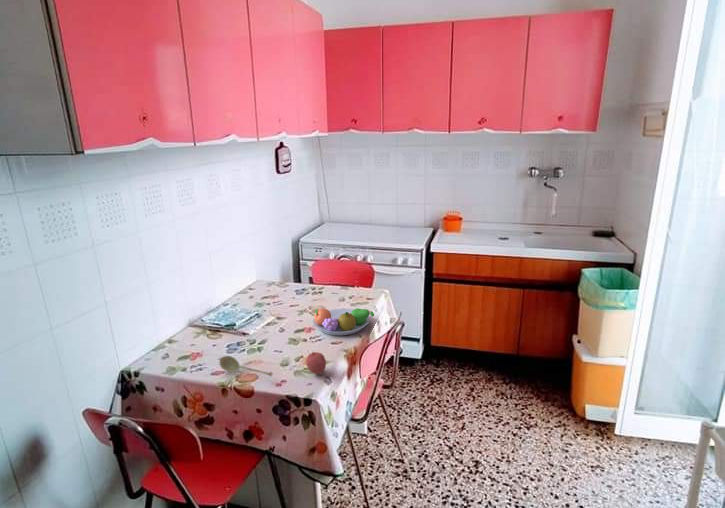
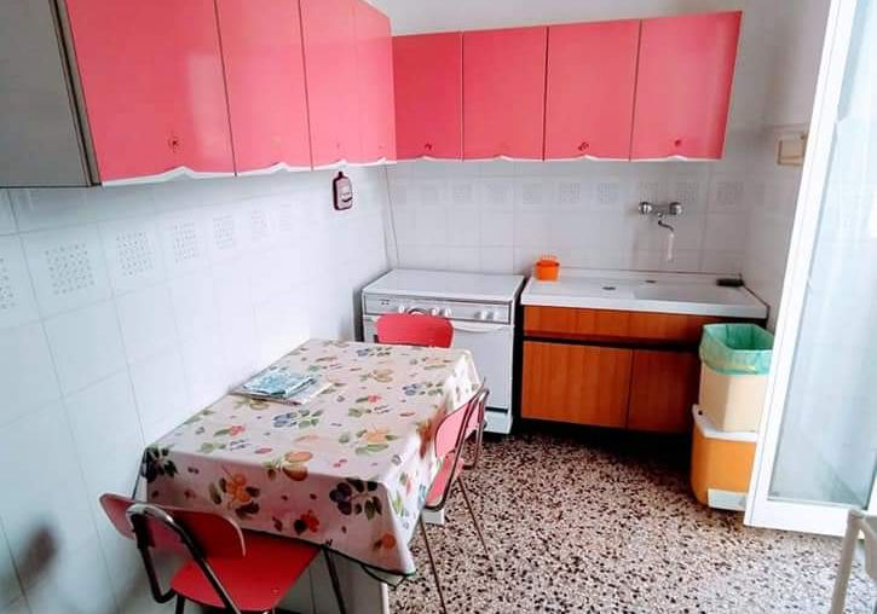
- fruit bowl (343, 315)
- soupspoon (245, 368)
- fruit (315, 362)
